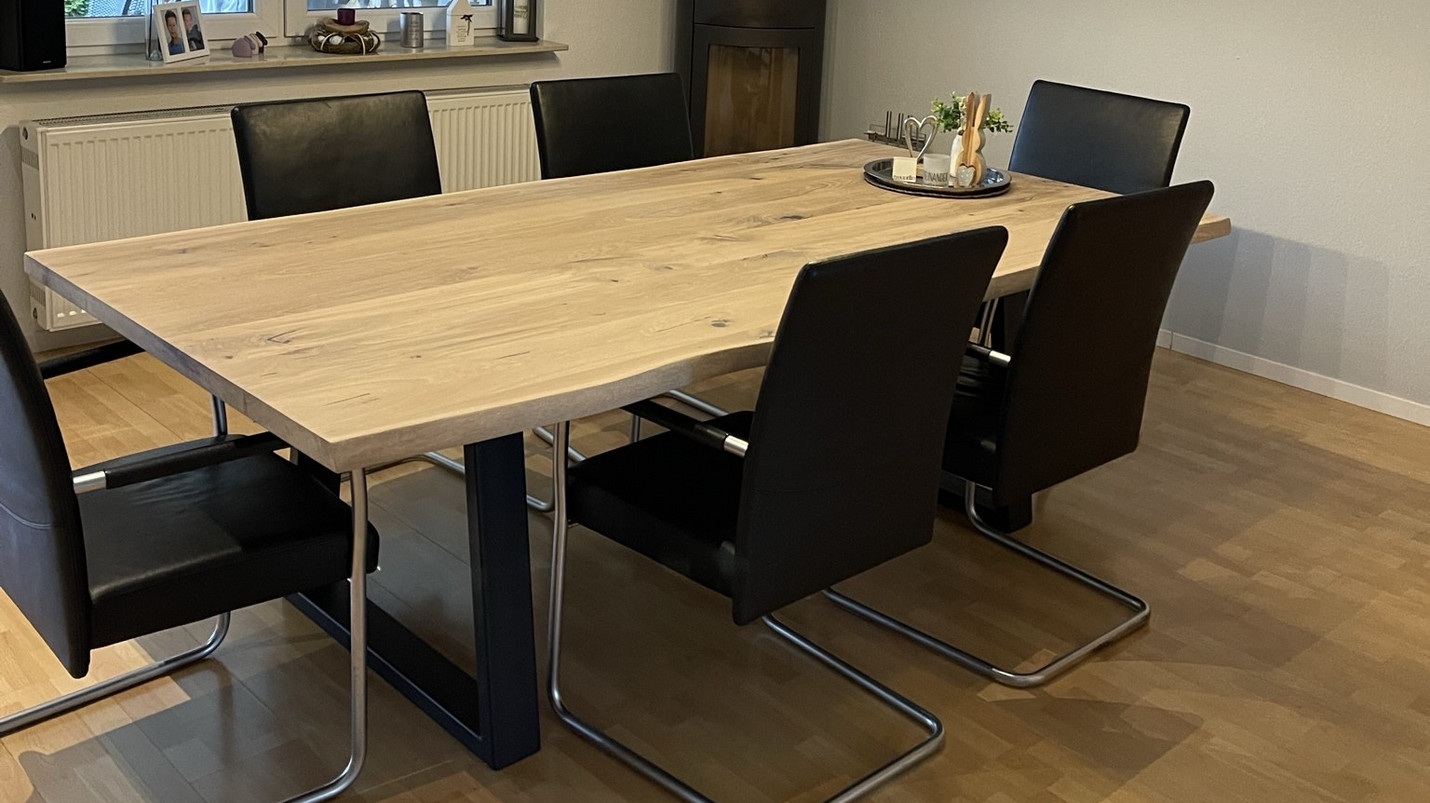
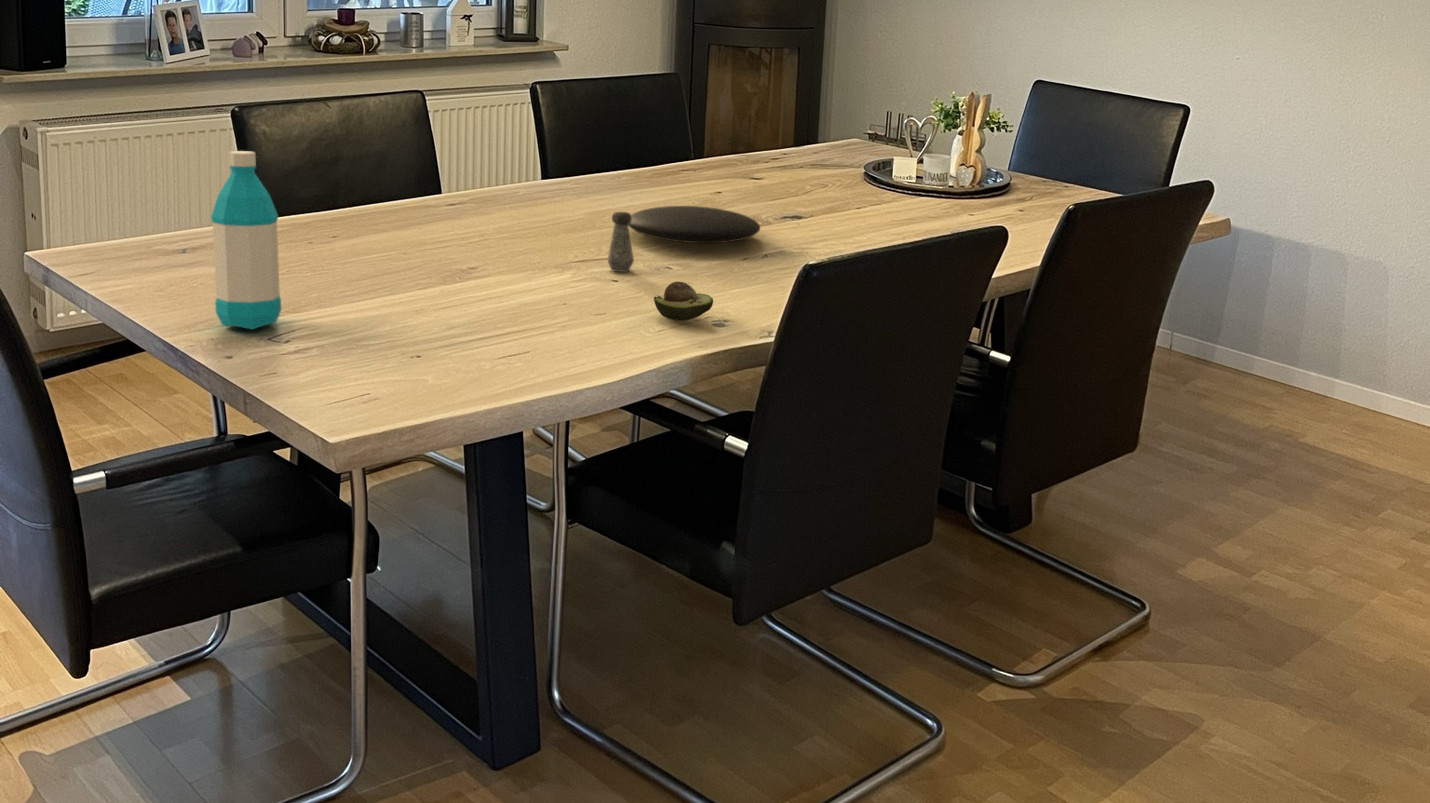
+ salt shaker (621, 241)
+ fruit (685, 301)
+ plate (693, 224)
+ water bottle (245, 240)
